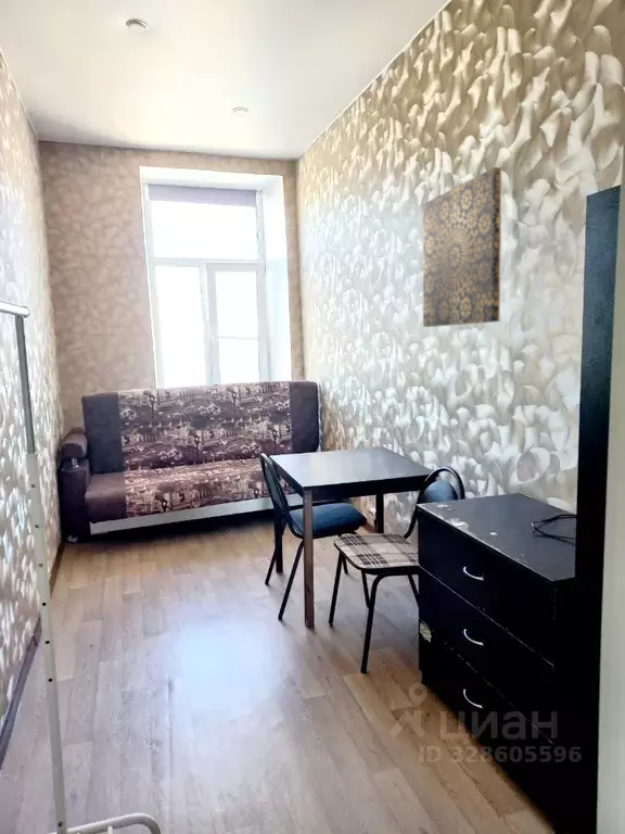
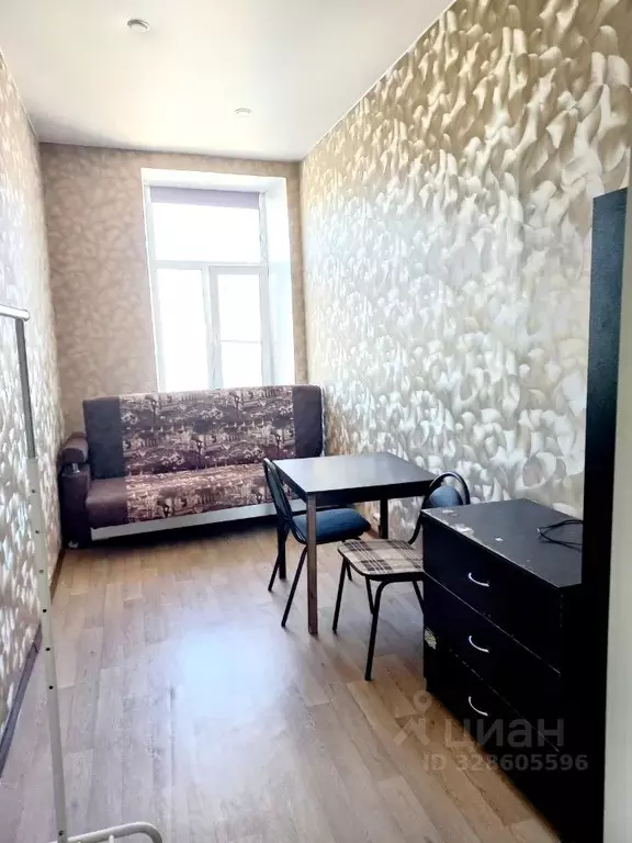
- wall art (457, 257)
